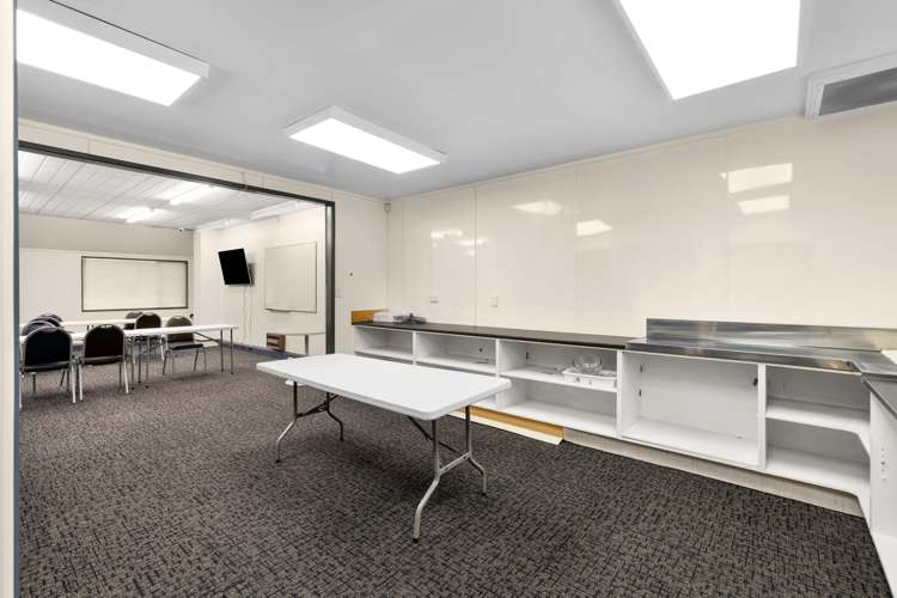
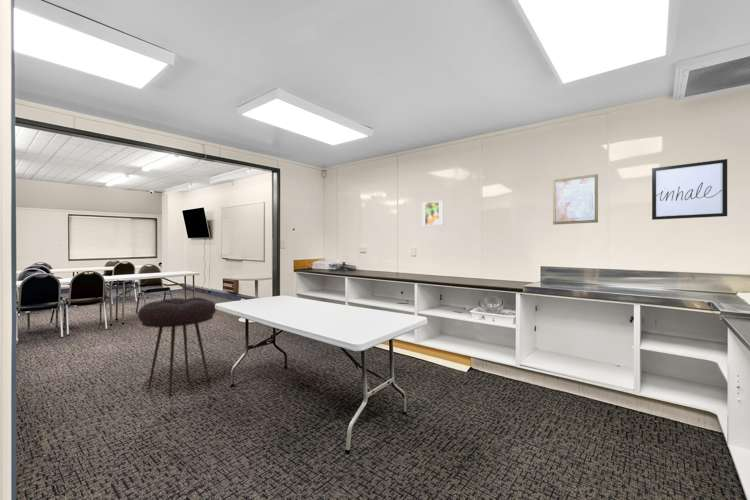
+ stool (174, 341)
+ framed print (432, 213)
+ wall art (687, 191)
+ wall art (574, 200)
